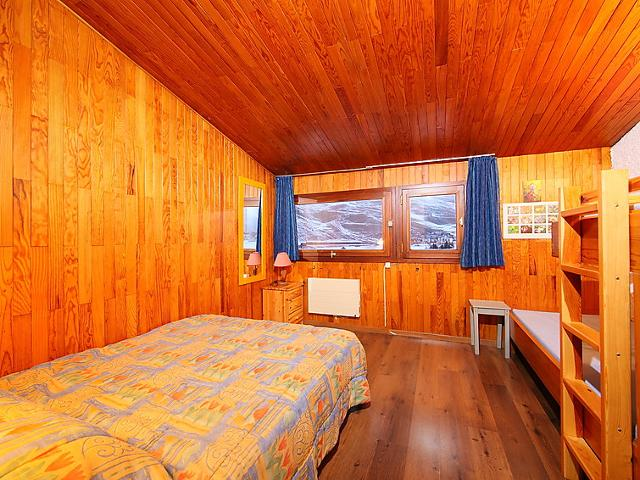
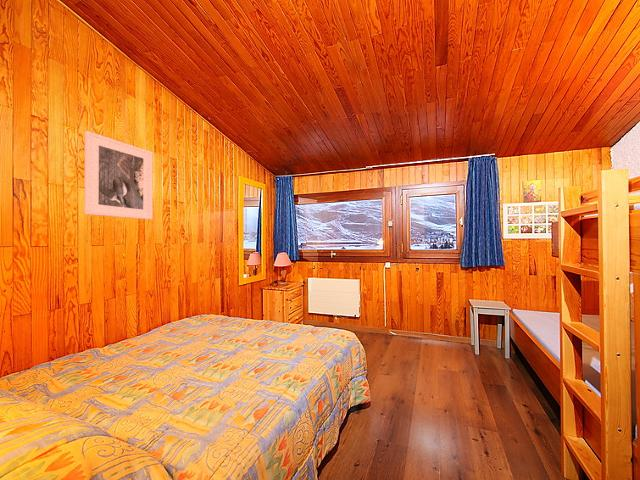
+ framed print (122, 179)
